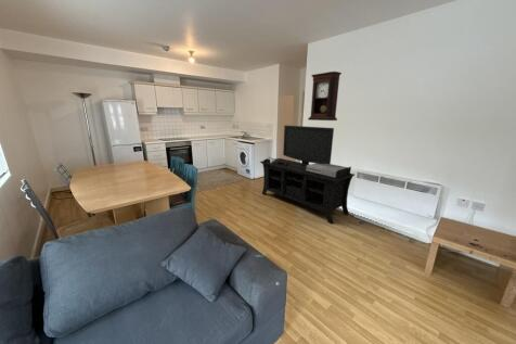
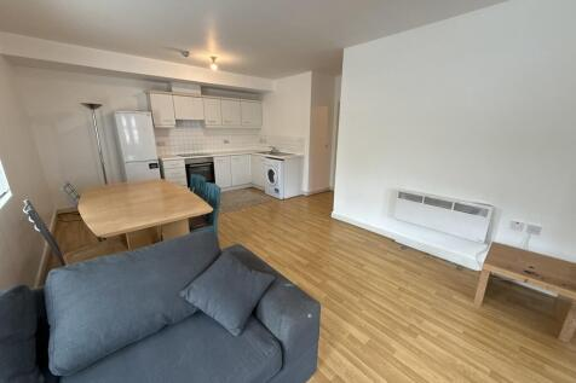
- media console (301, 166)
- pendulum clock (323, 98)
